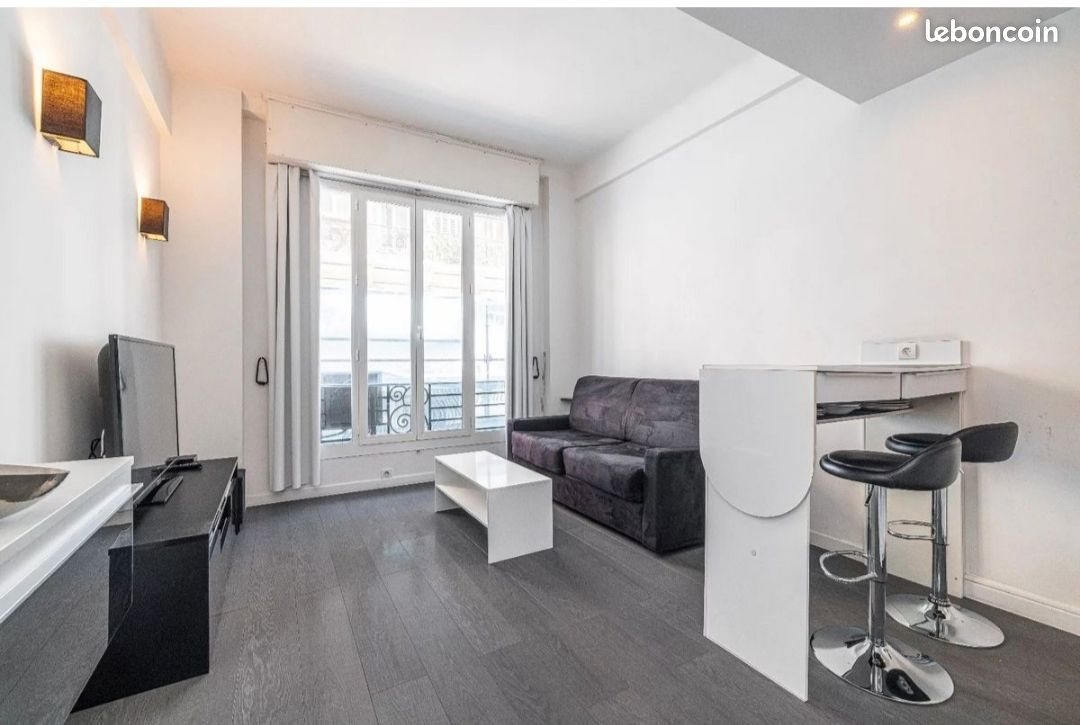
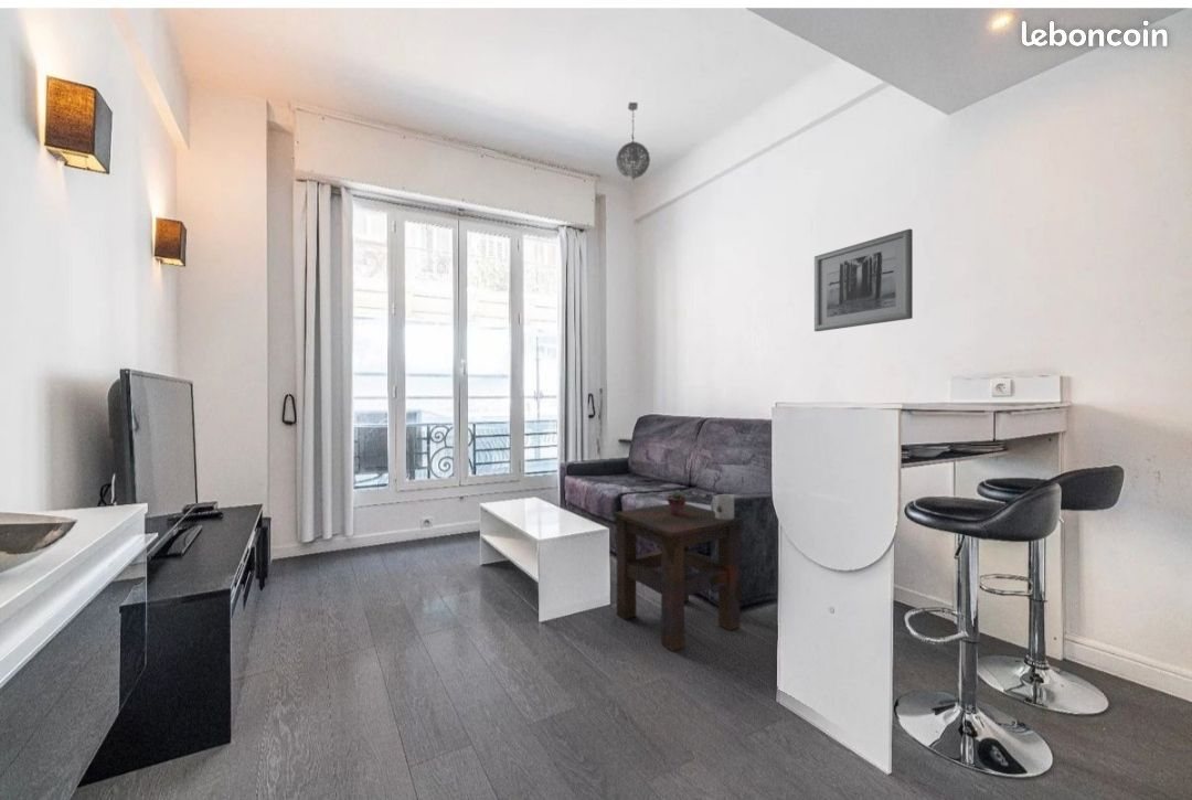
+ mug (722, 505)
+ pendant light (632, 143)
+ wall art (859, 285)
+ potted succulent (677, 501)
+ side table (675, 567)
